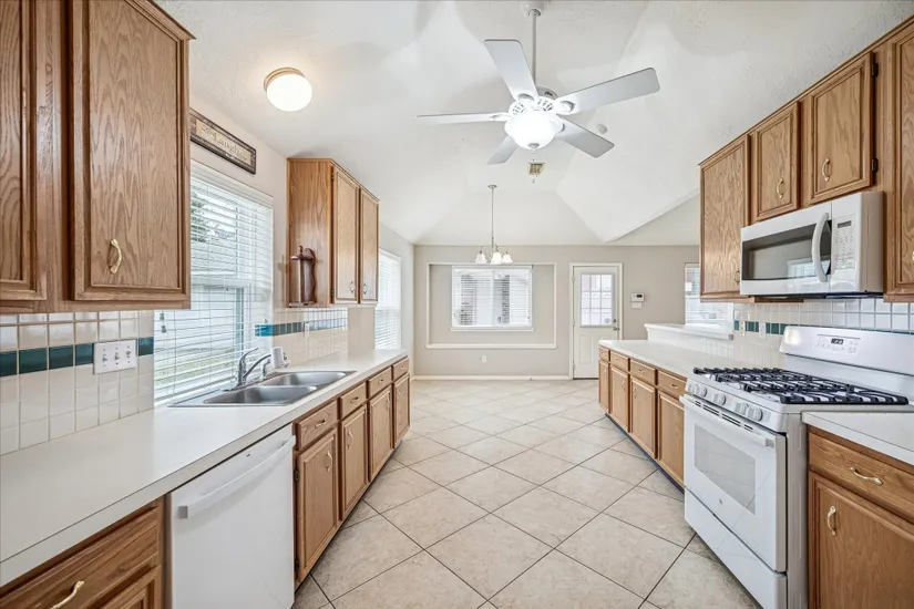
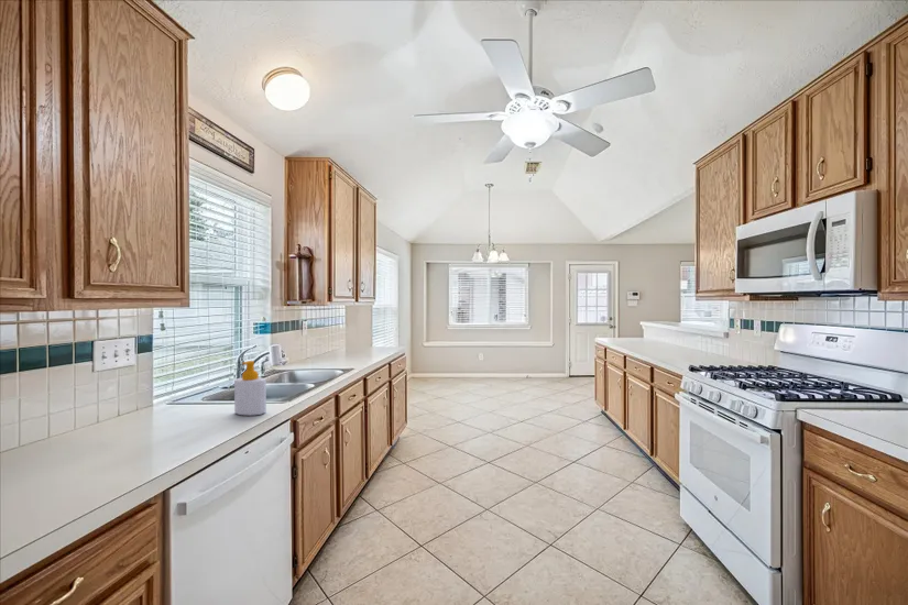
+ soap bottle (250, 386)
